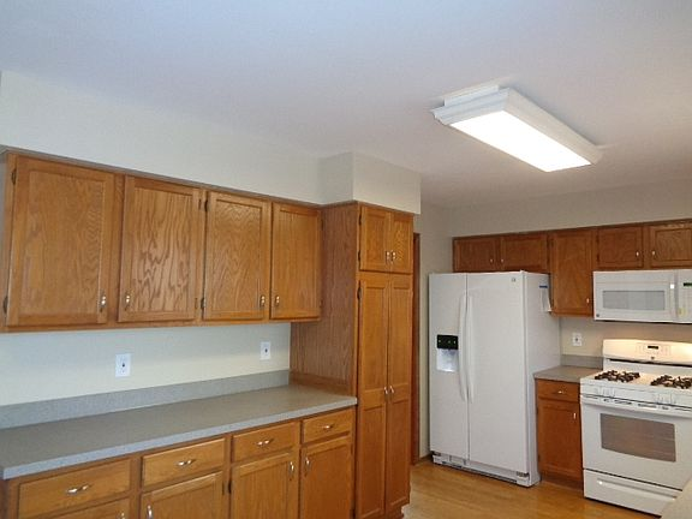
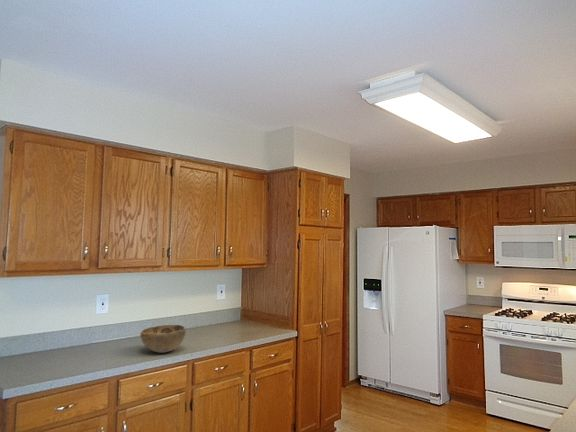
+ decorative bowl (162, 339)
